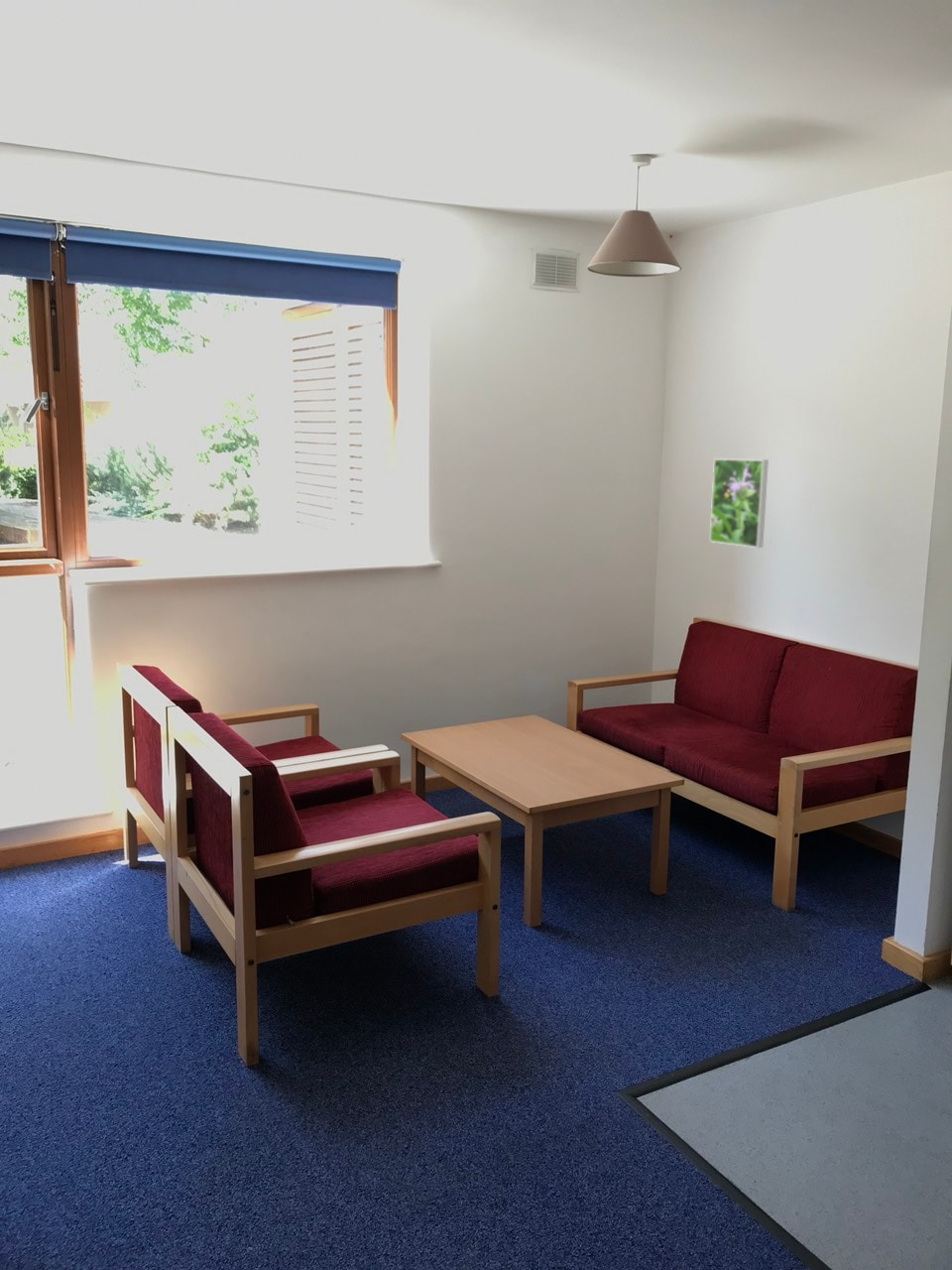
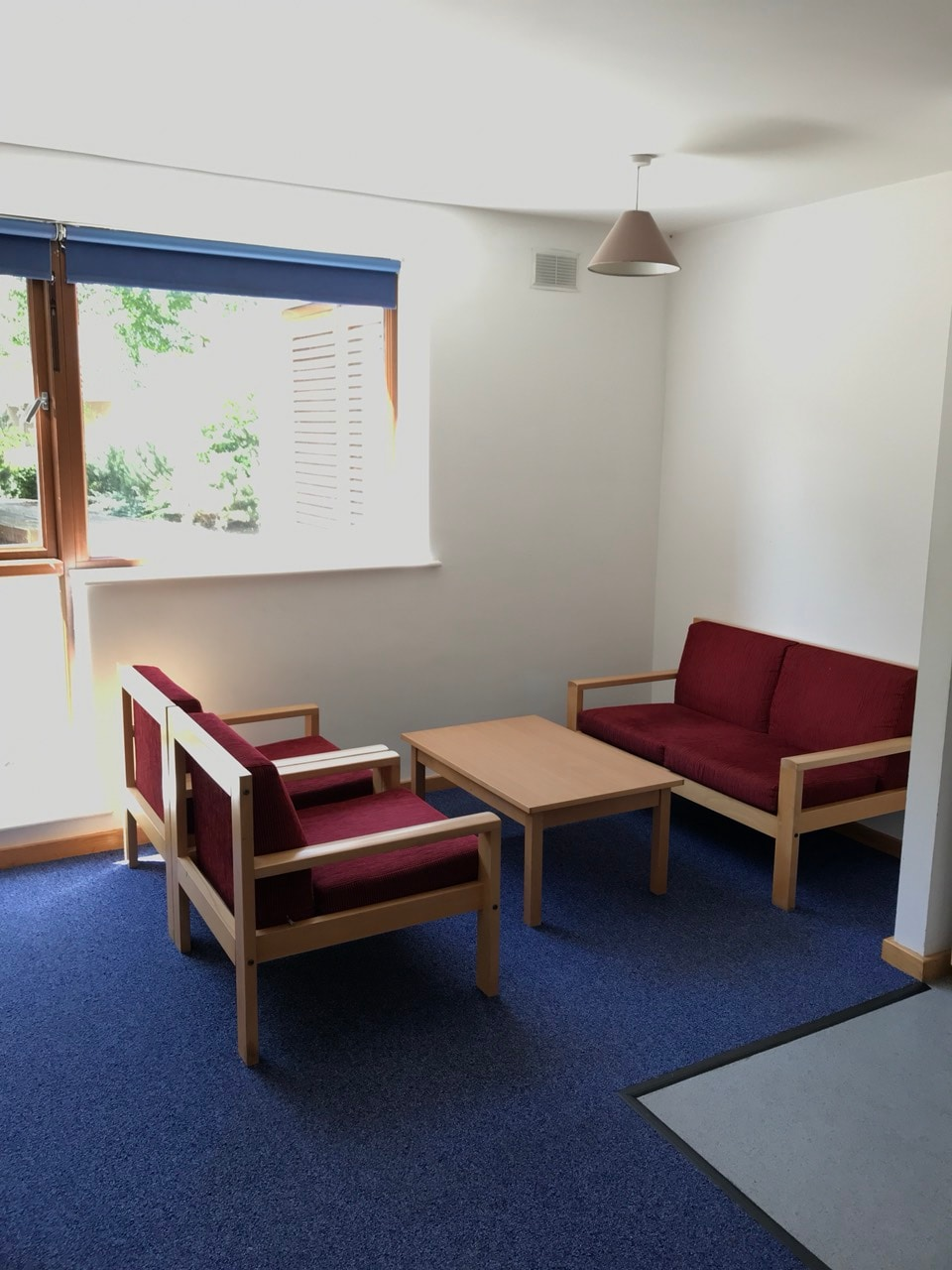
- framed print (738, 502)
